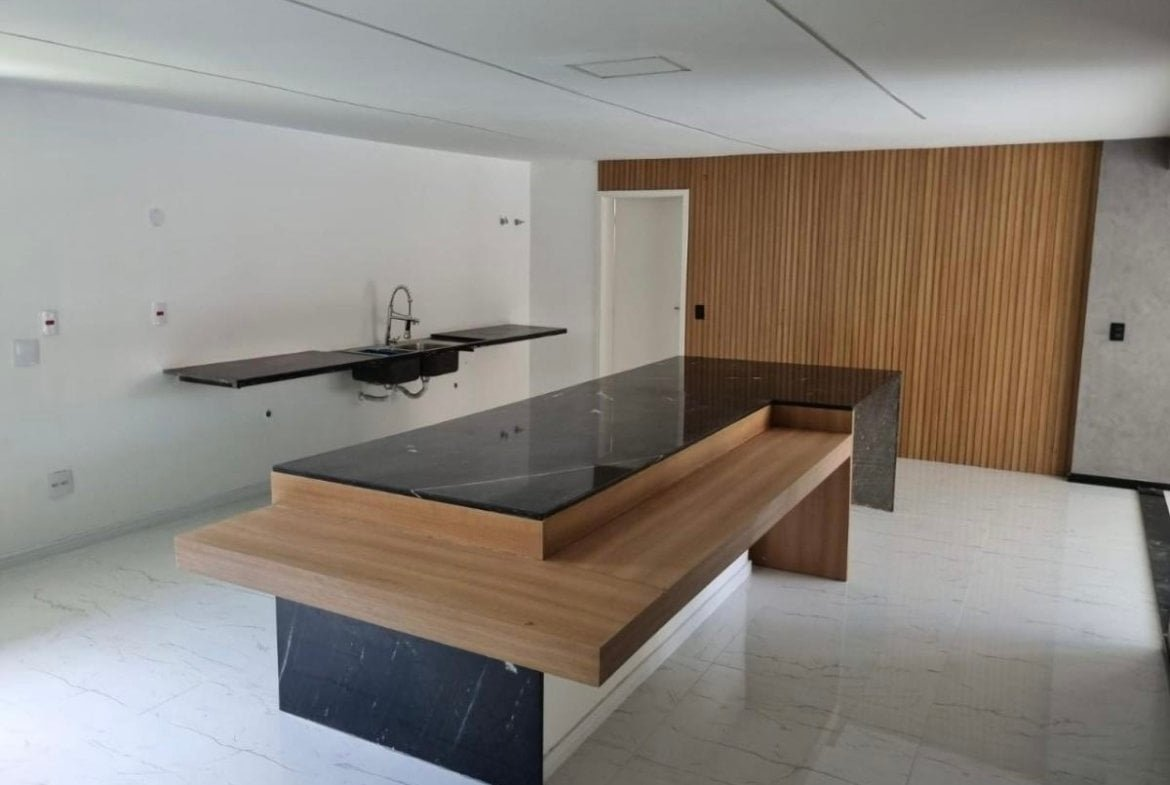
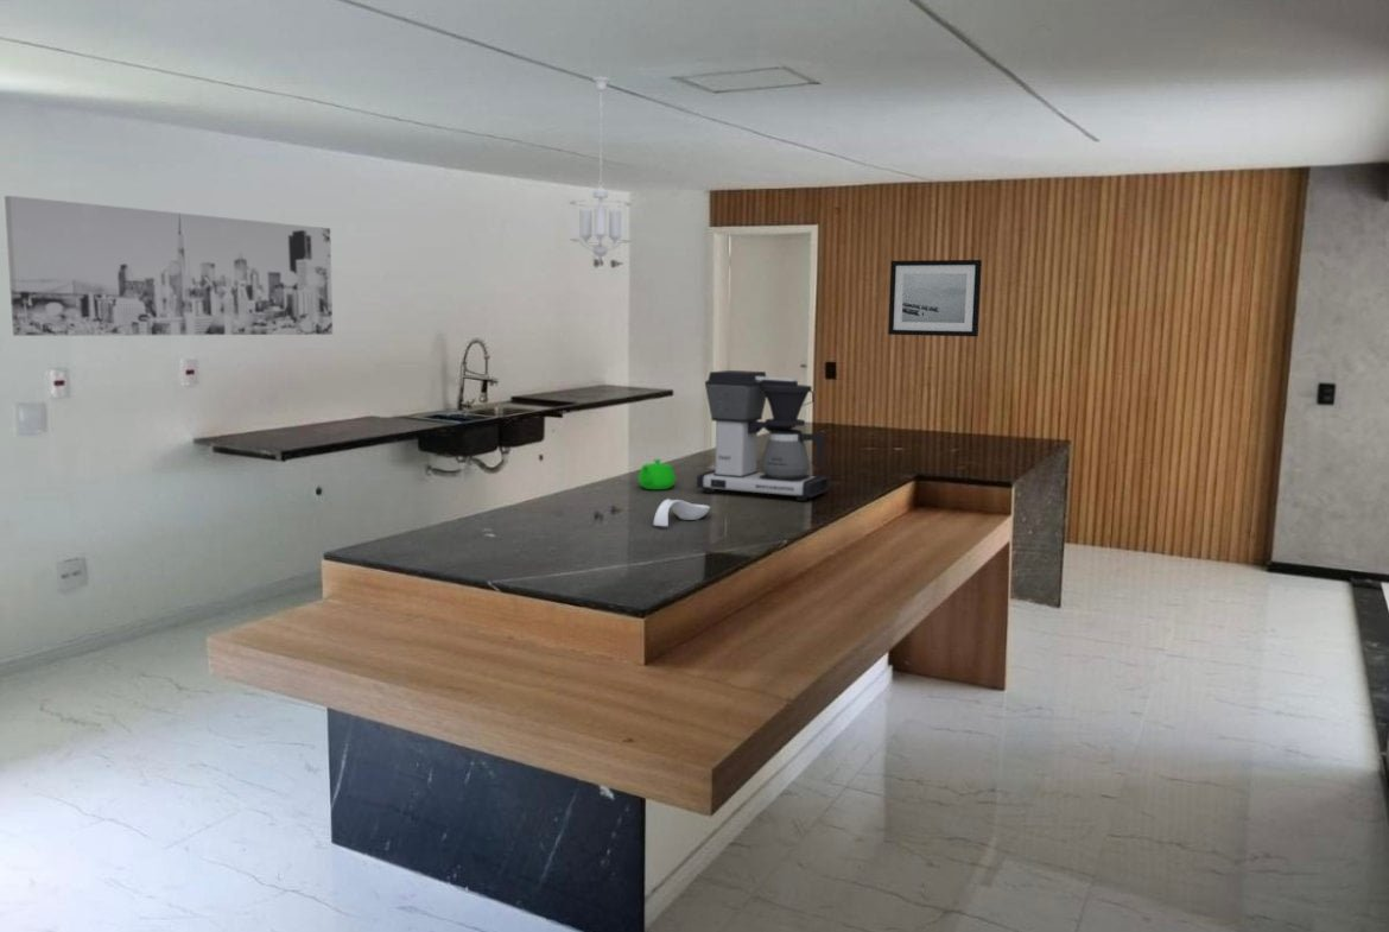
+ wall art (933, 298)
+ teapot (655, 474)
+ coffee maker (768, 431)
+ wall art (191, 274)
+ pendant light (600, 169)
+ spoon rest (680, 508)
